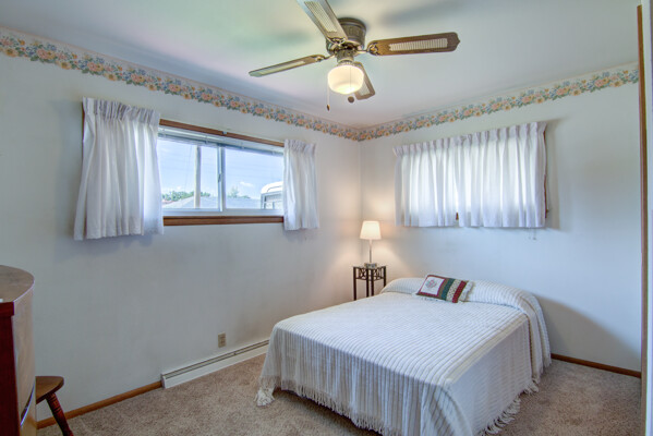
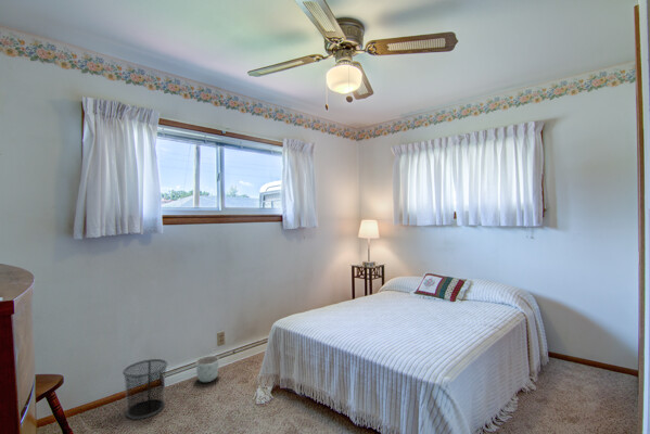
+ waste bin (145, 388)
+ planter (207, 369)
